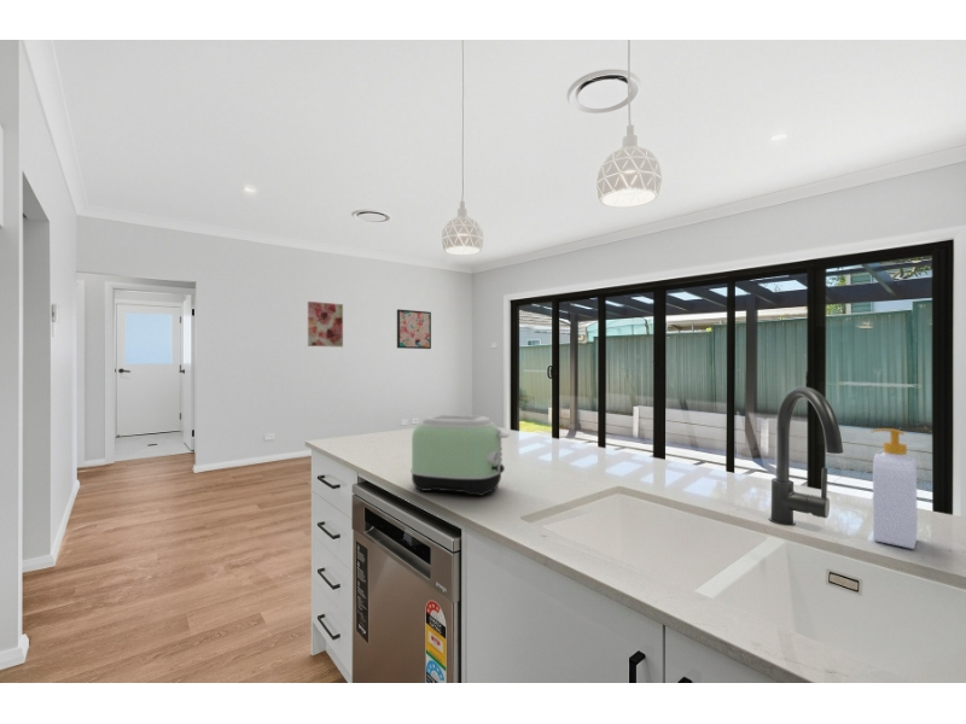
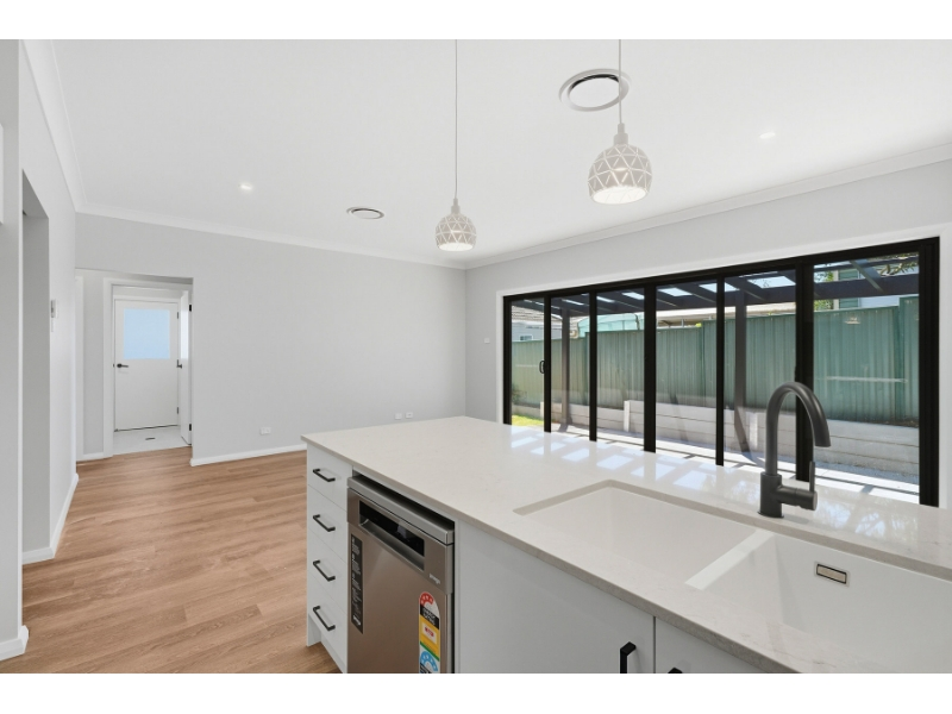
- wall art (325, 325)
- toaster (460, 453)
- wall art (414, 329)
- soap bottle (892, 484)
